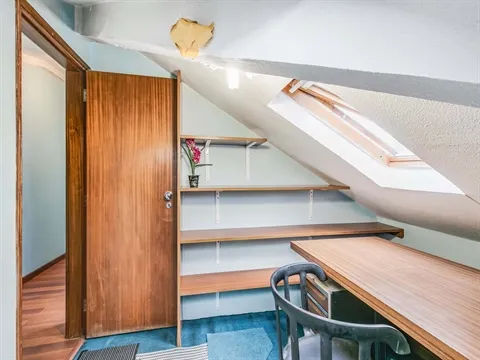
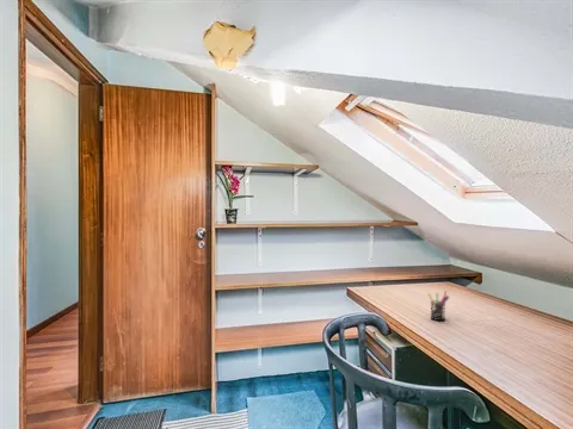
+ pen holder (438, 304)
